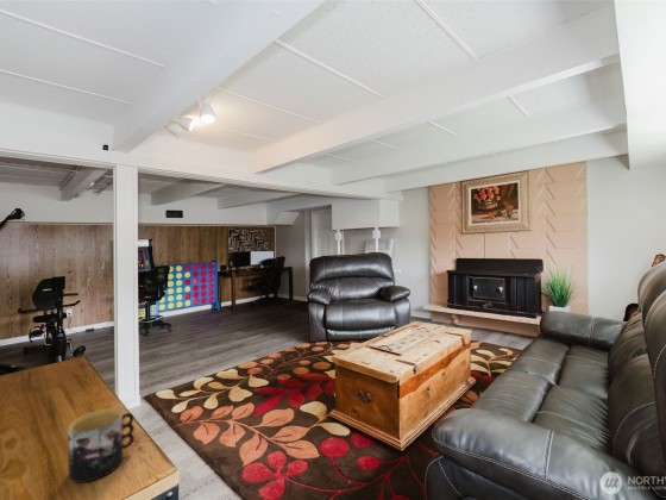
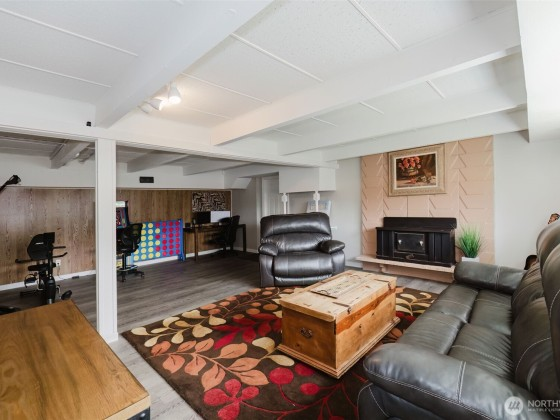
- mug (103, 439)
